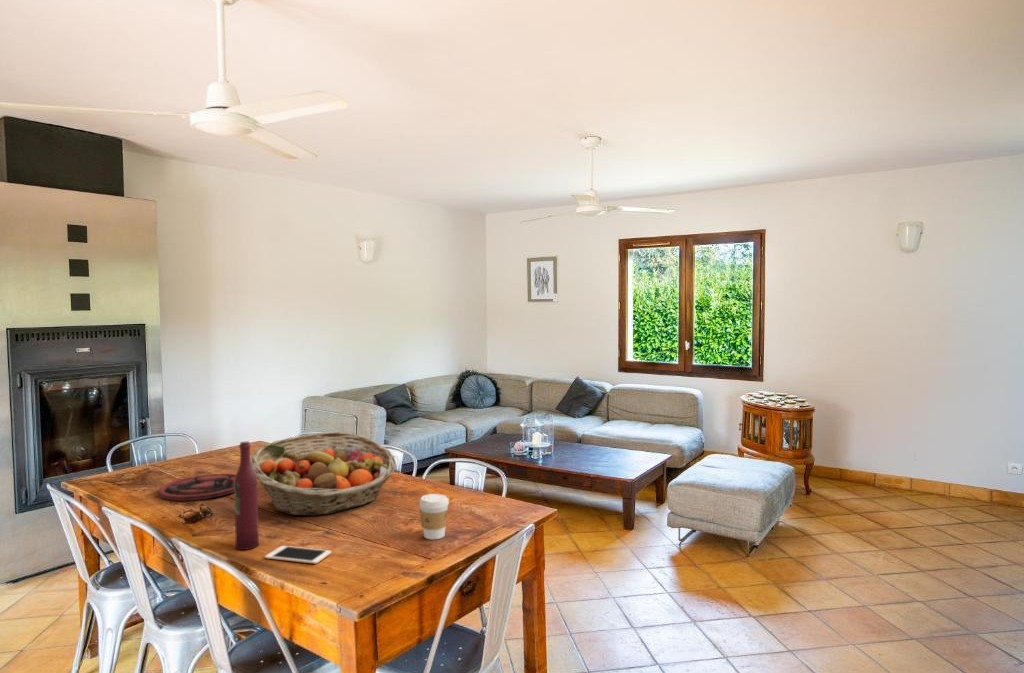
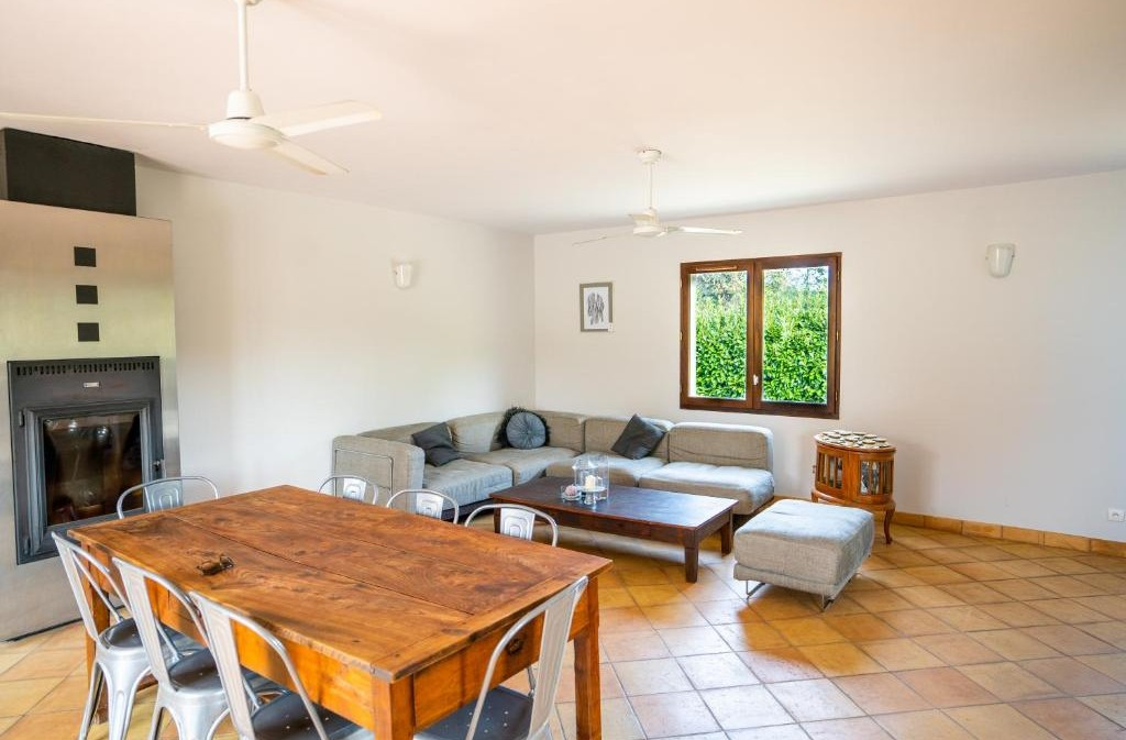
- fruit basket (325, 471)
- wine bottle (246, 494)
- plate (204, 485)
- coffee cup (434, 516)
- cell phone (298, 554)
